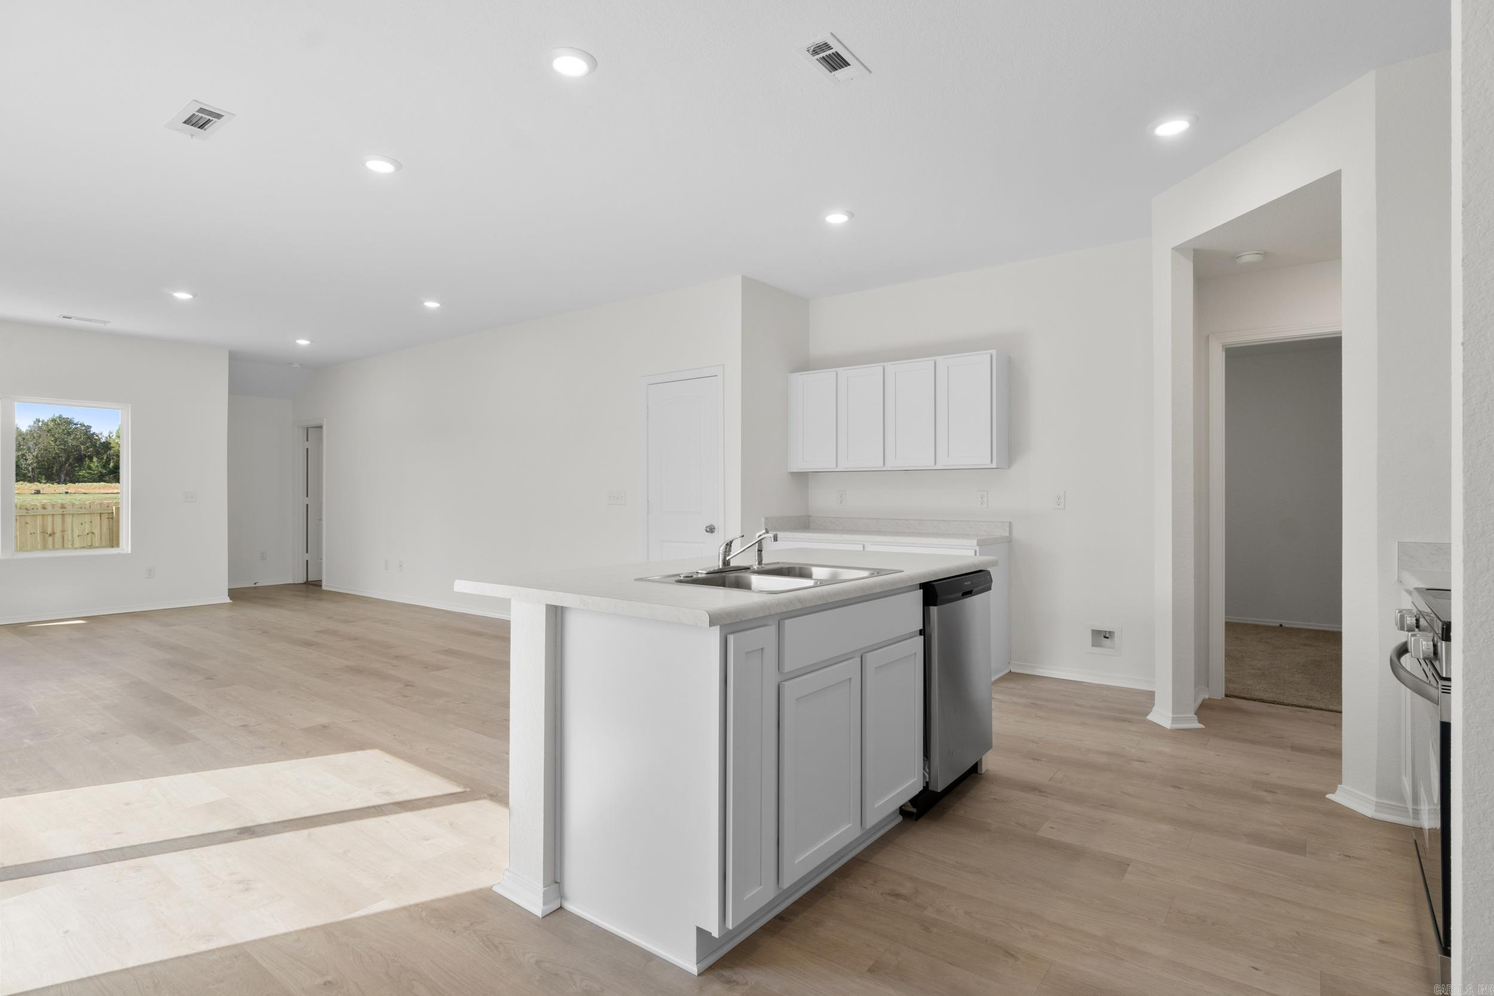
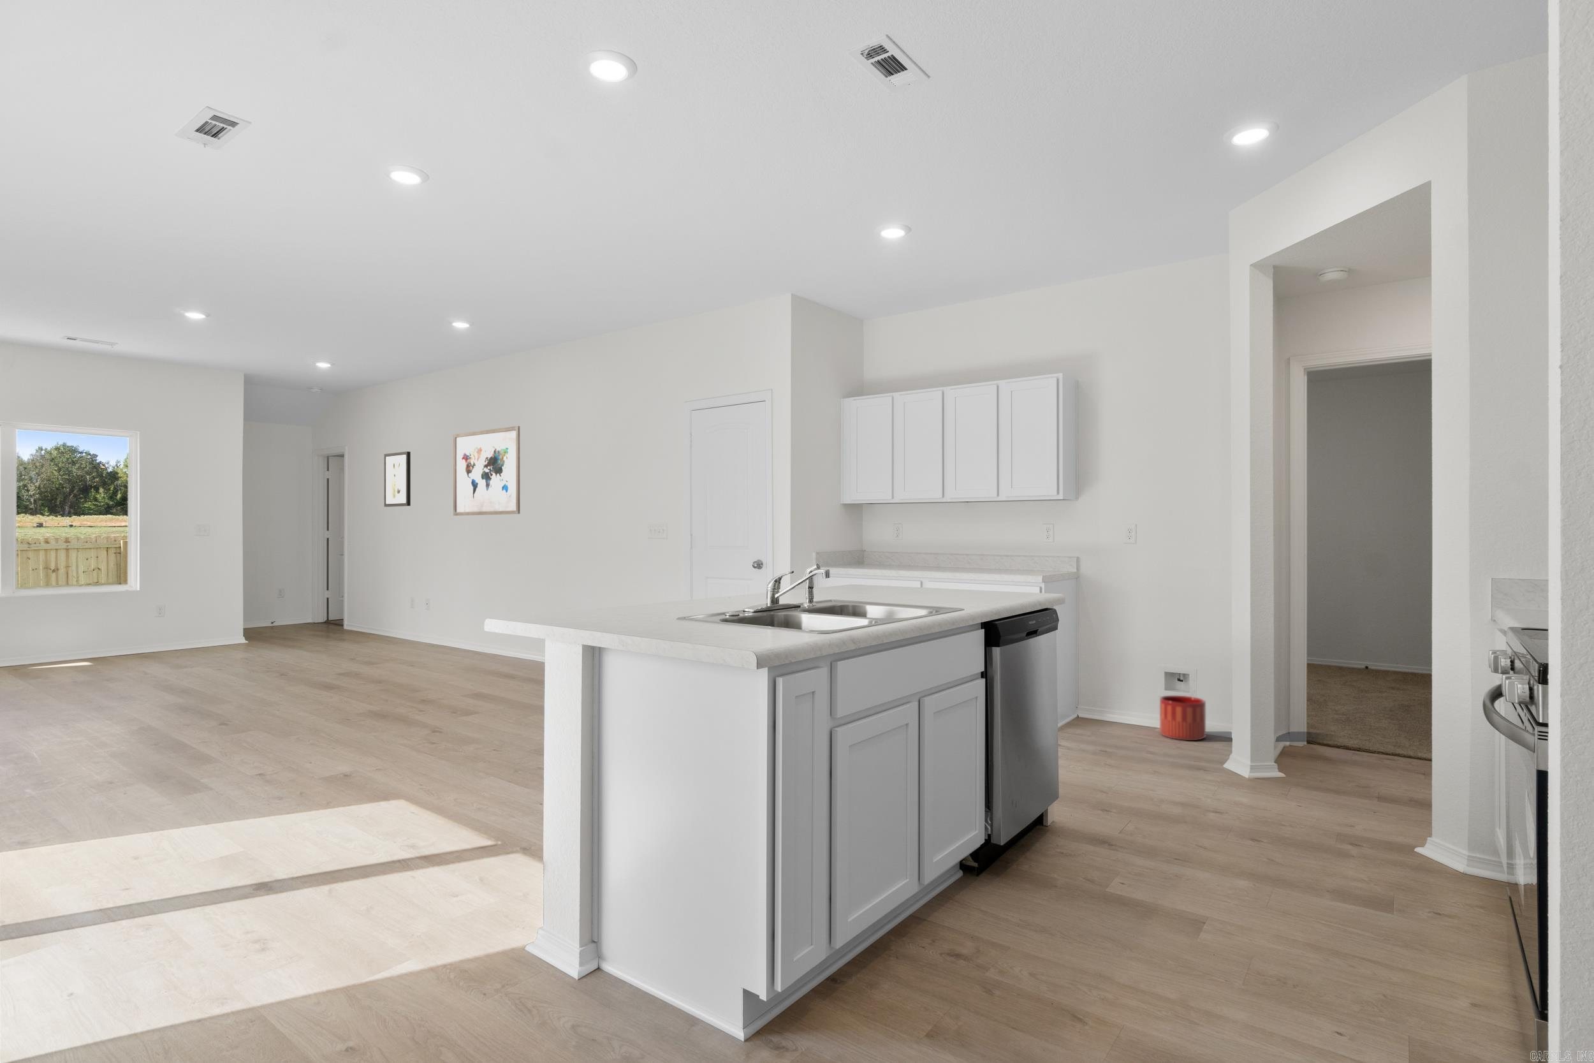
+ planter (1182, 718)
+ wall art (485, 472)
+ wall art (396, 479)
